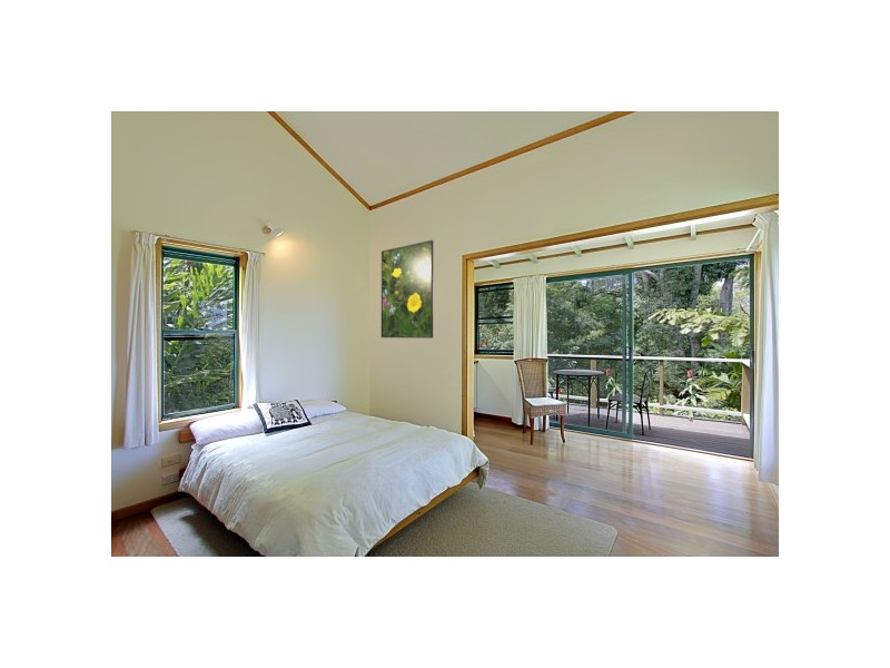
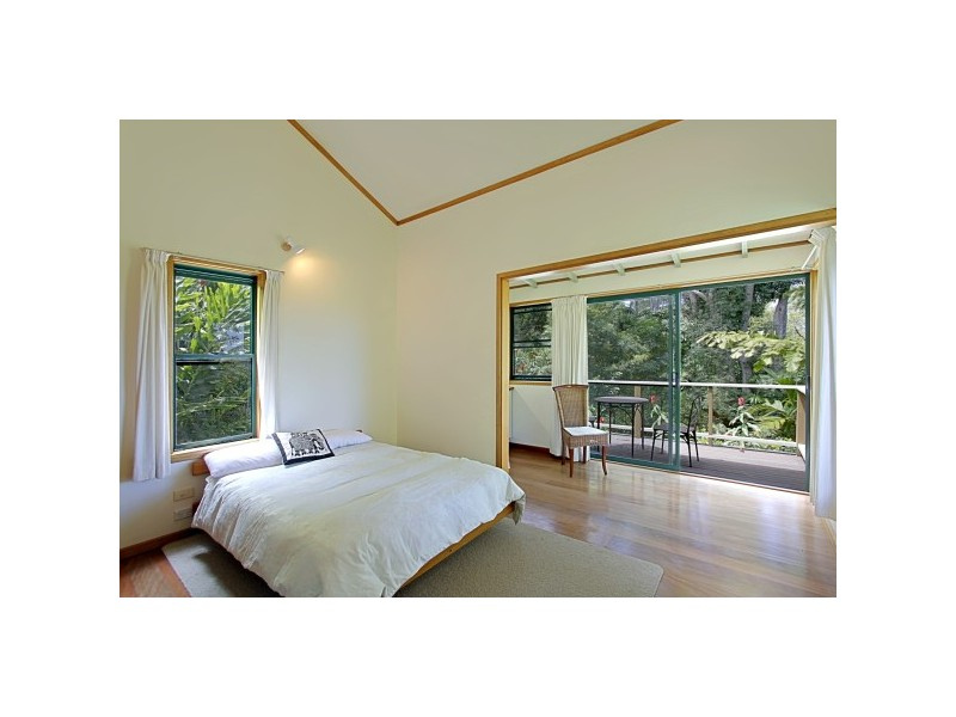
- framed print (405, 292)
